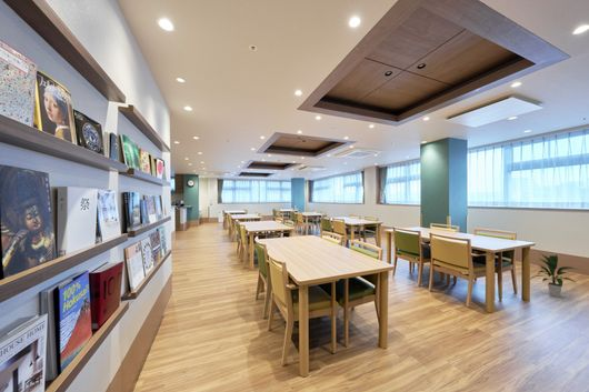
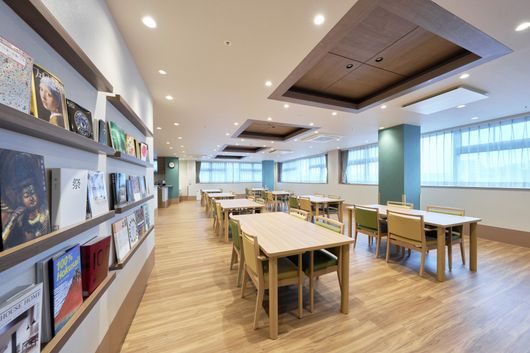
- indoor plant (552, 273)
